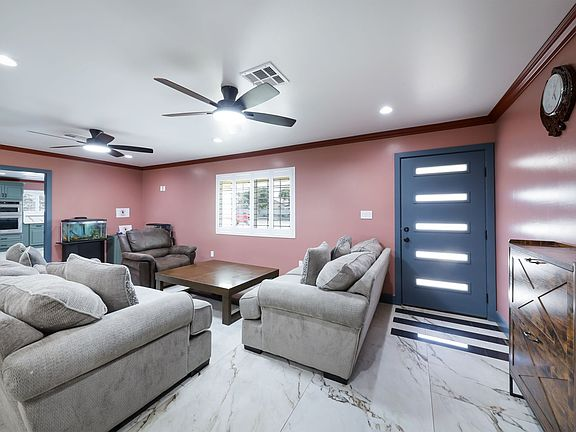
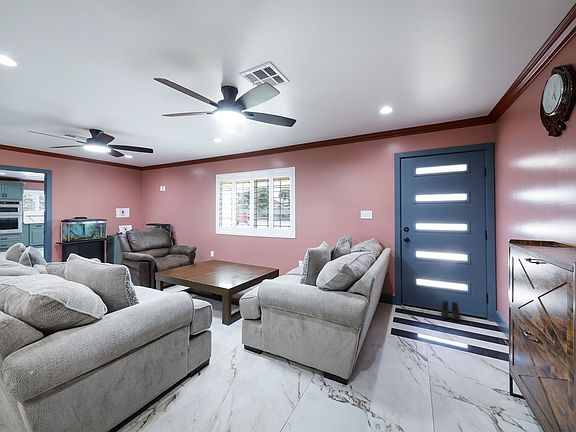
+ boots (448, 310)
